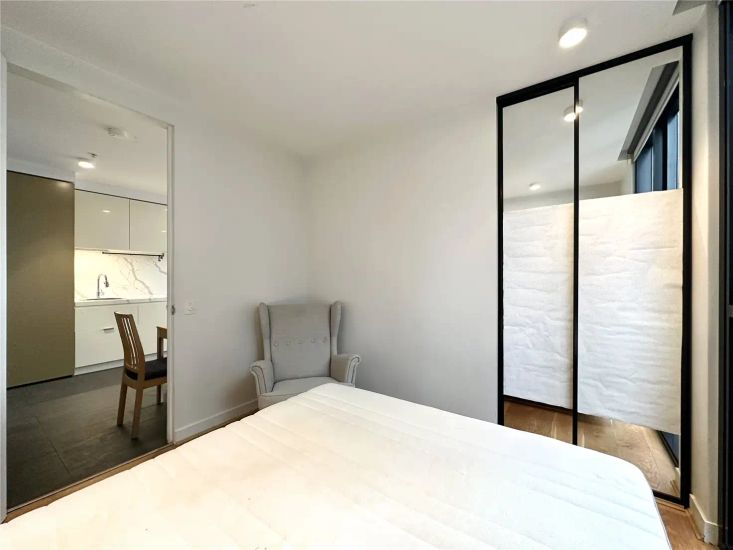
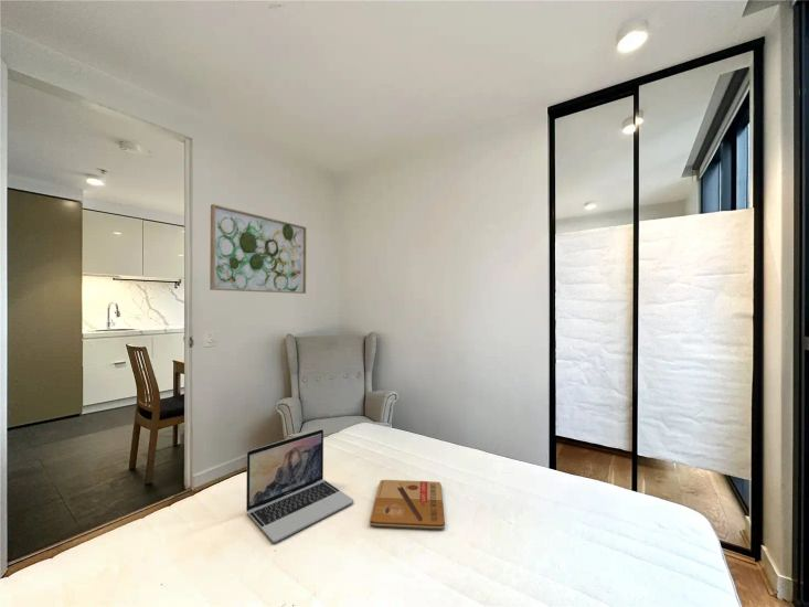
+ cigar tin (408, 501)
+ laptop (301, 478)
+ wall art (265, 254)
